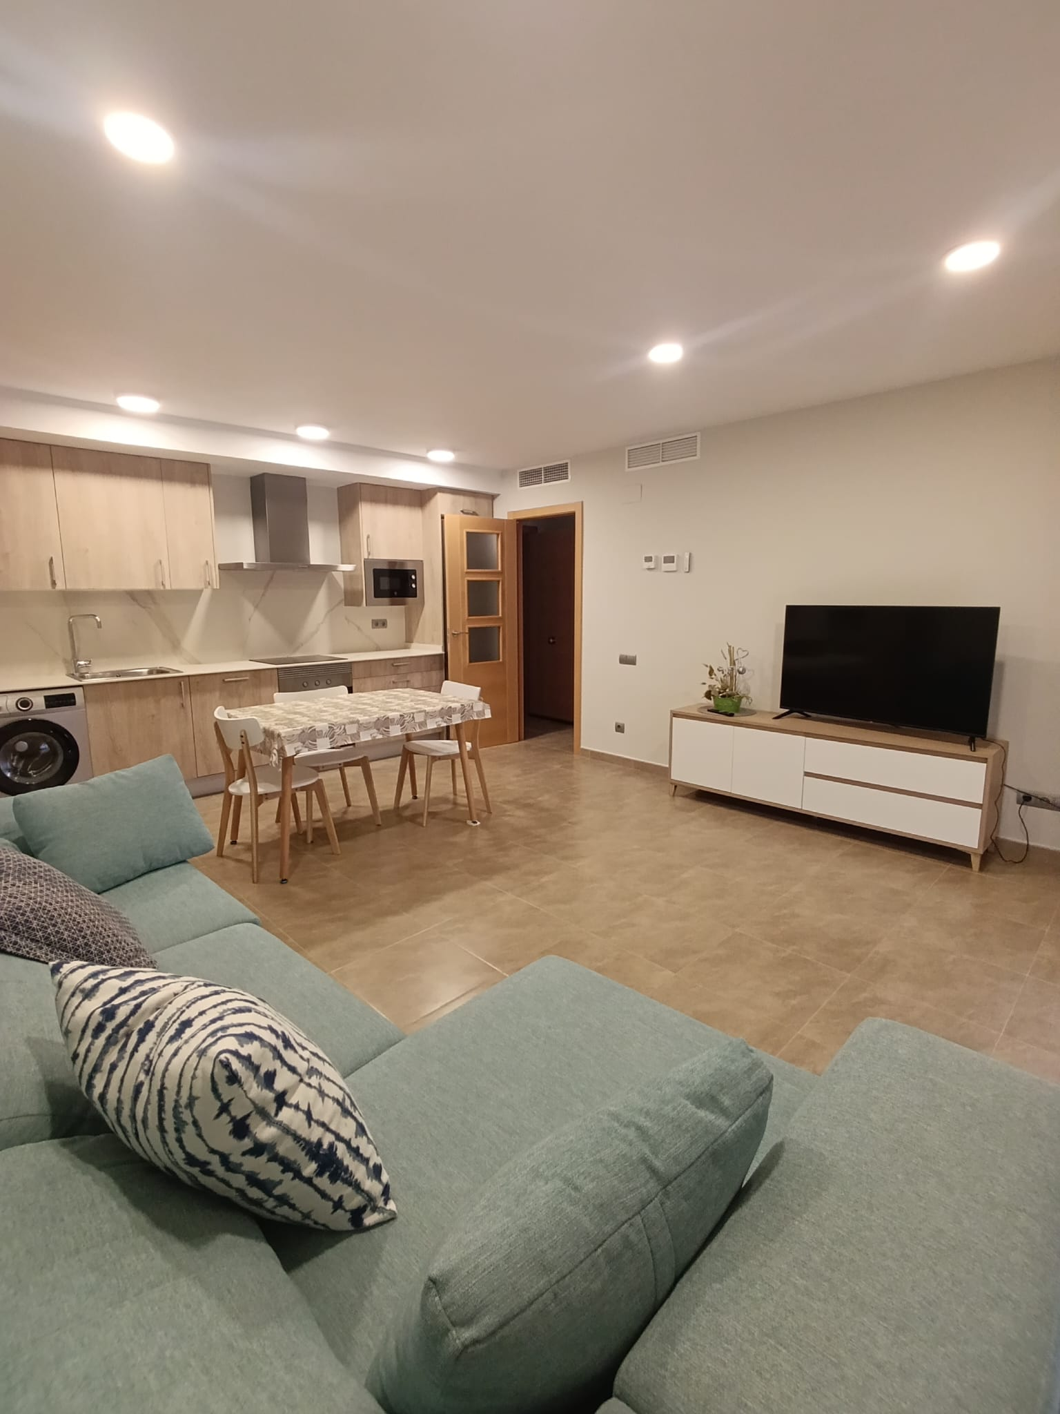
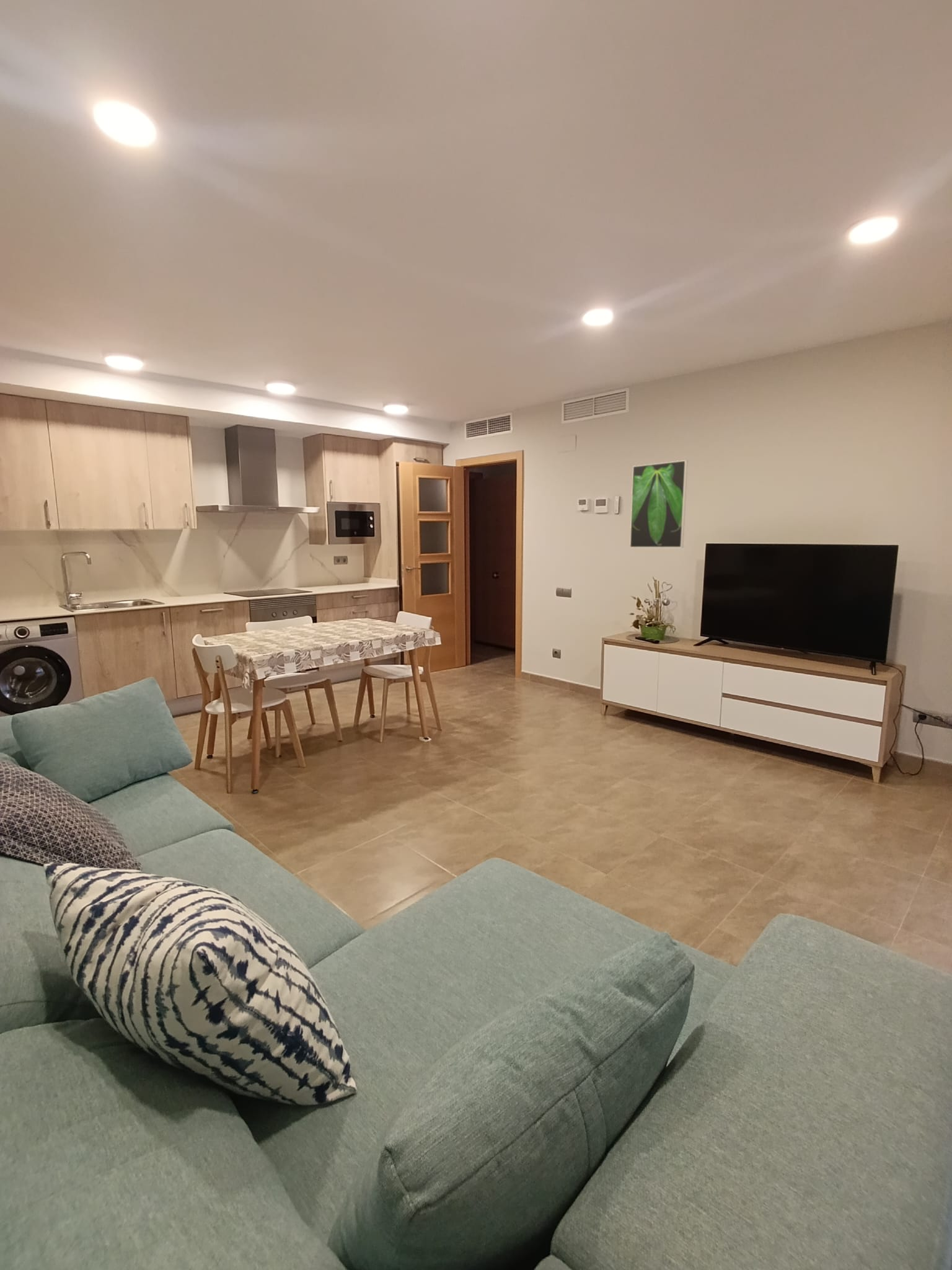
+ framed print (657, 505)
